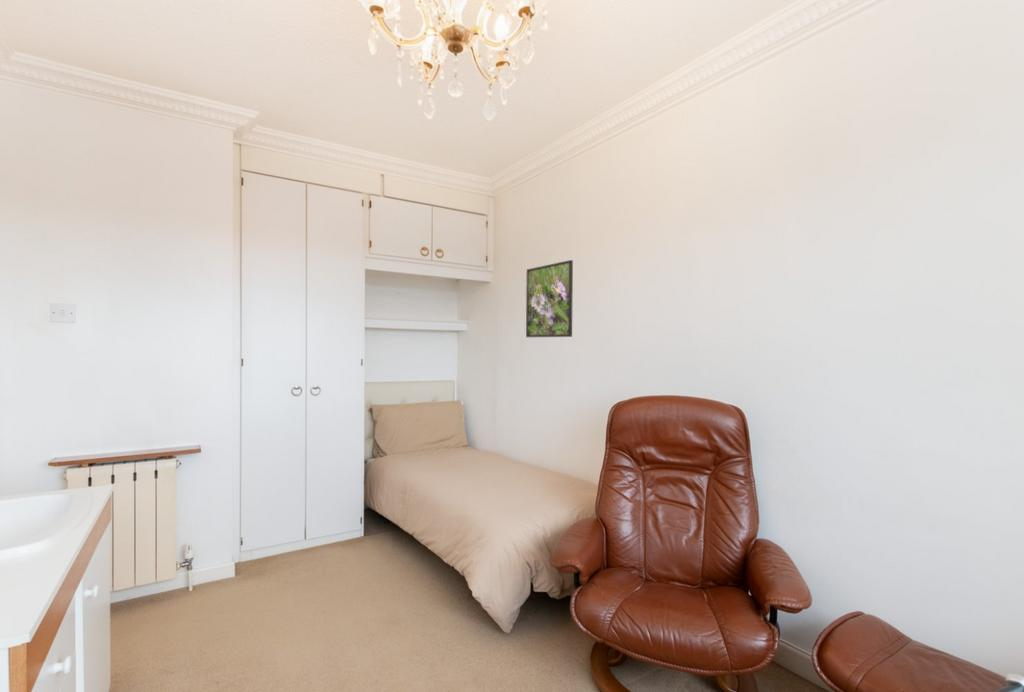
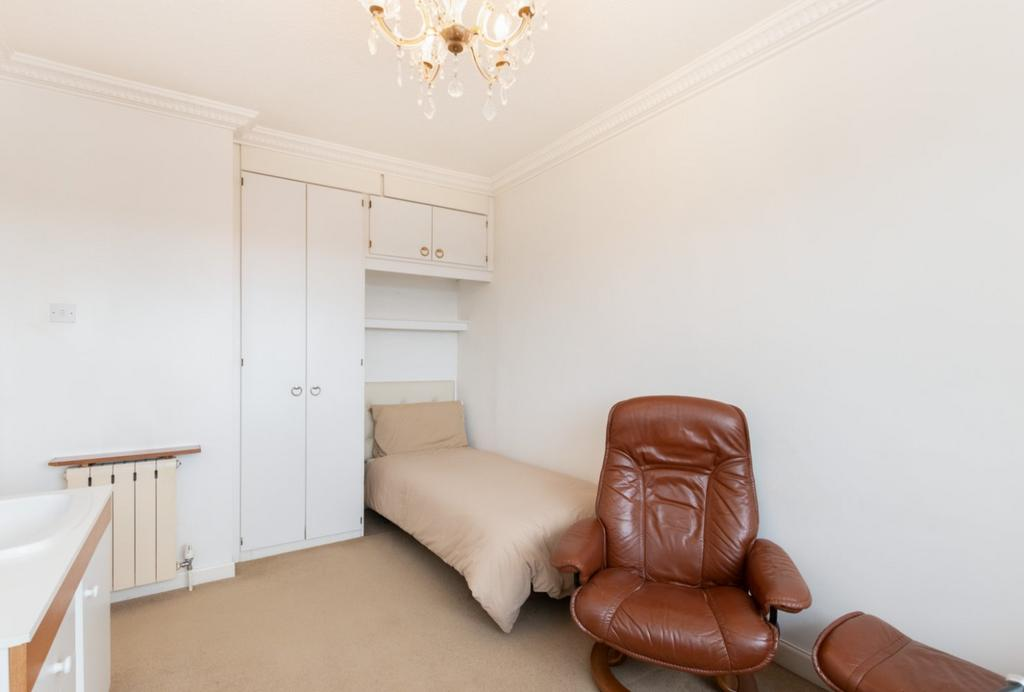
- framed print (548, 301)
